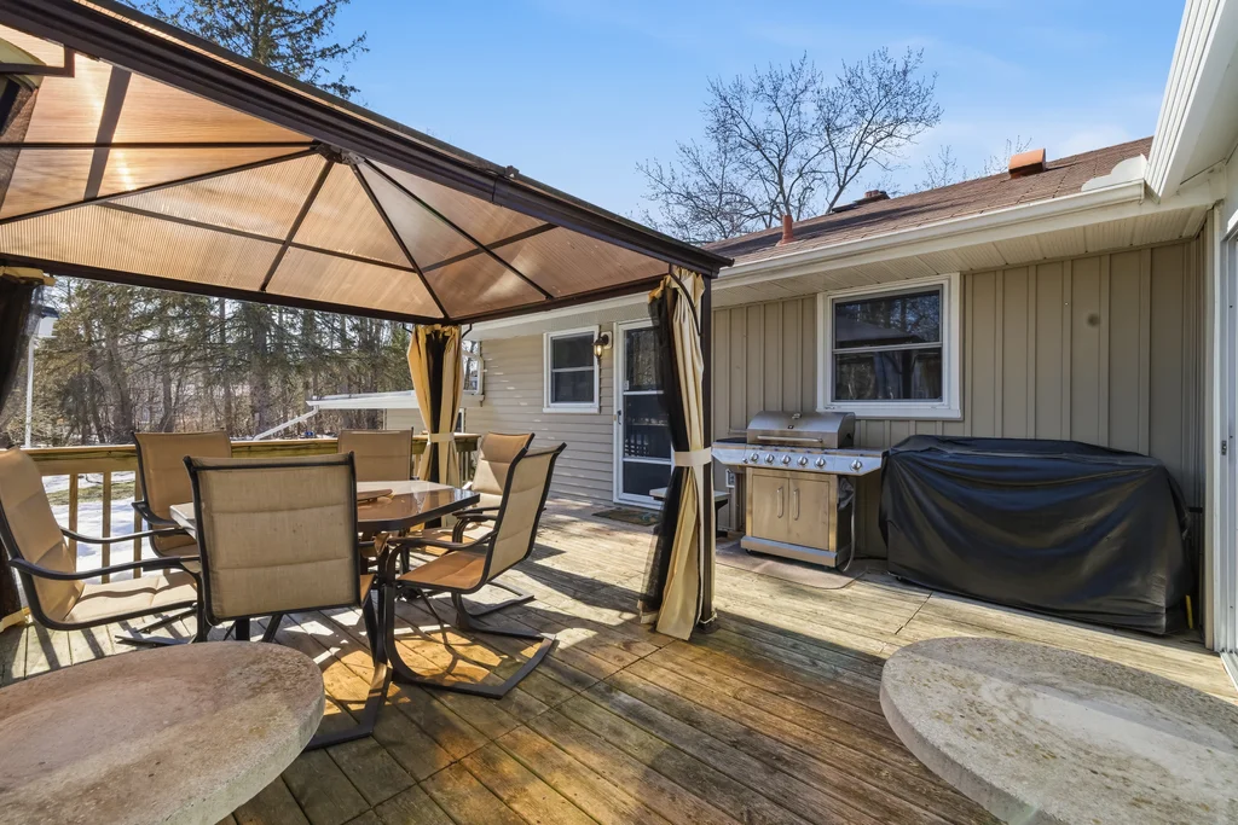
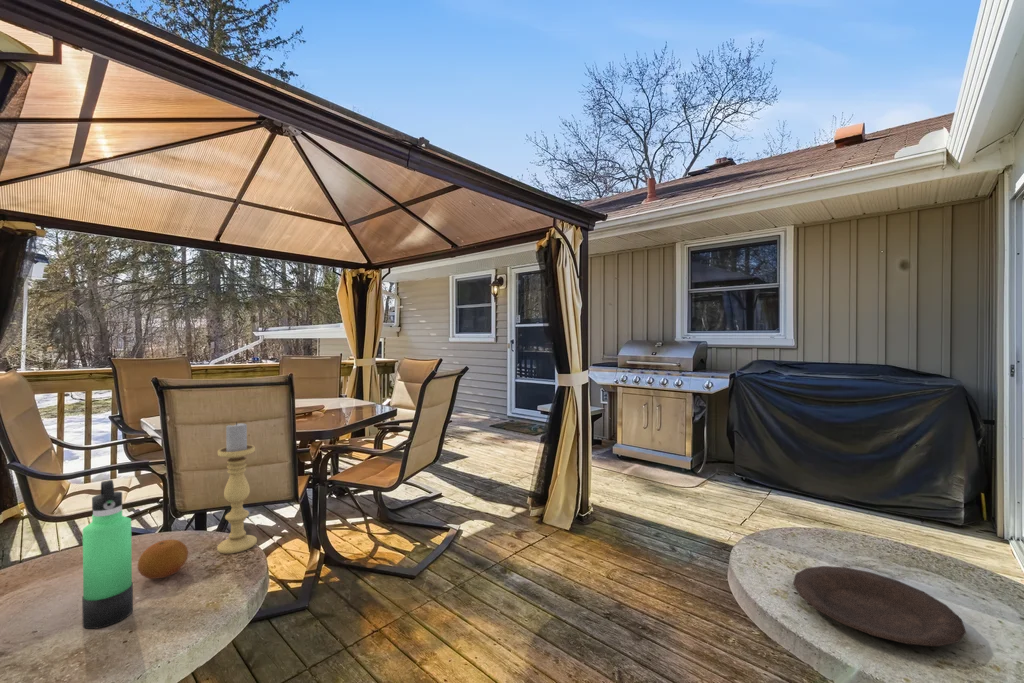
+ plate (871, 605)
+ fruit (163, 558)
+ candle holder (236, 483)
+ thermos bottle (107, 548)
